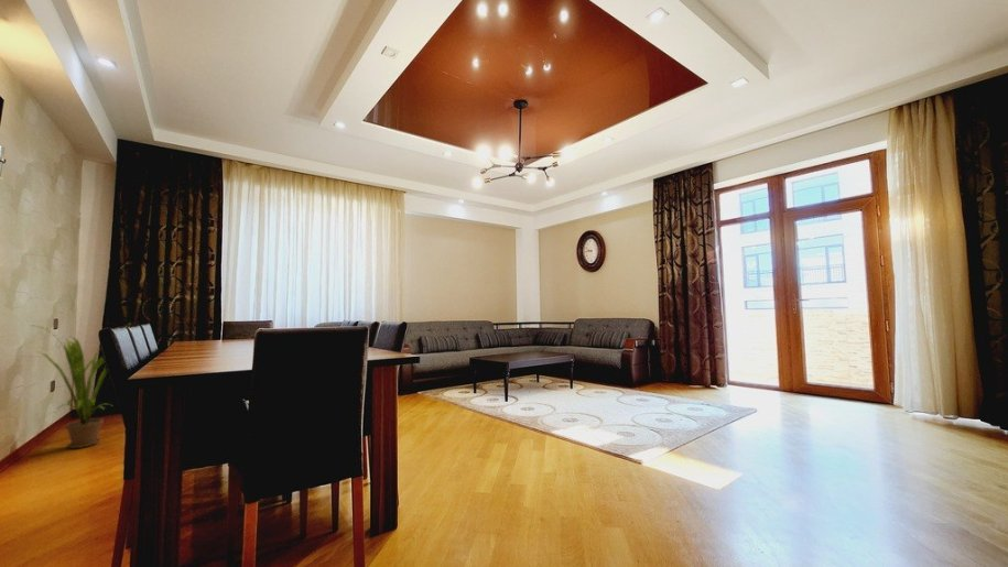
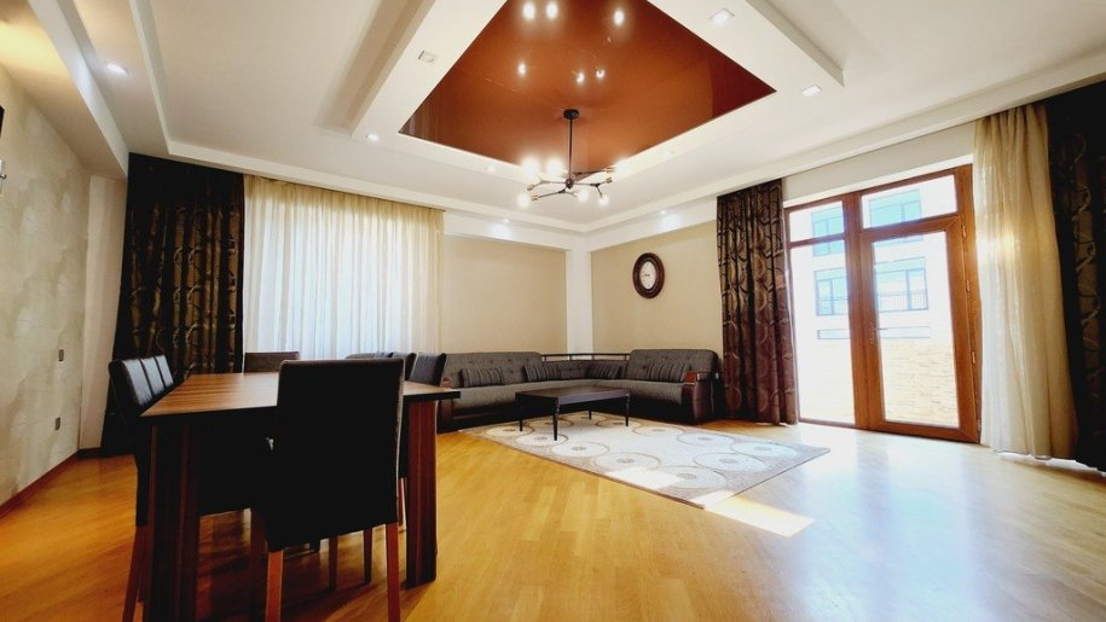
- house plant (76, 384)
